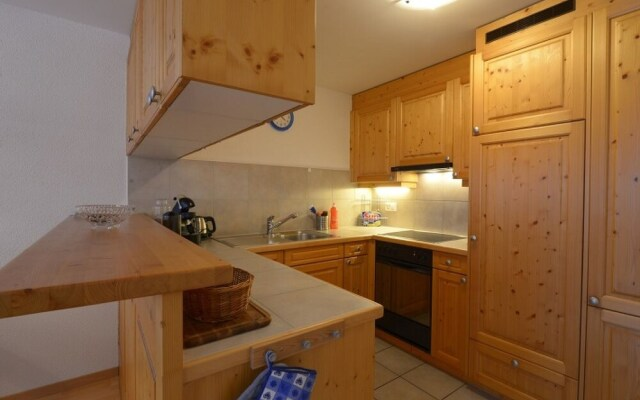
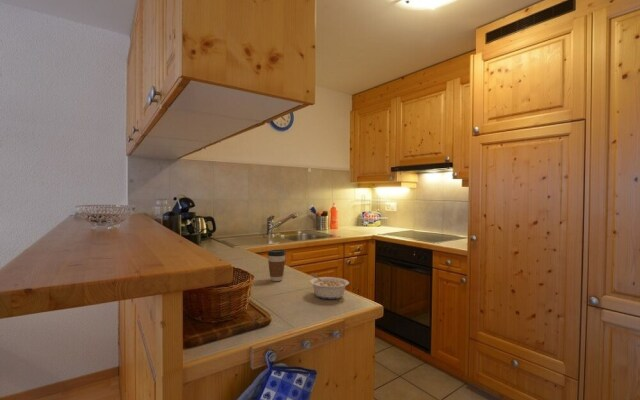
+ coffee cup (276, 265)
+ legume (327, 286)
